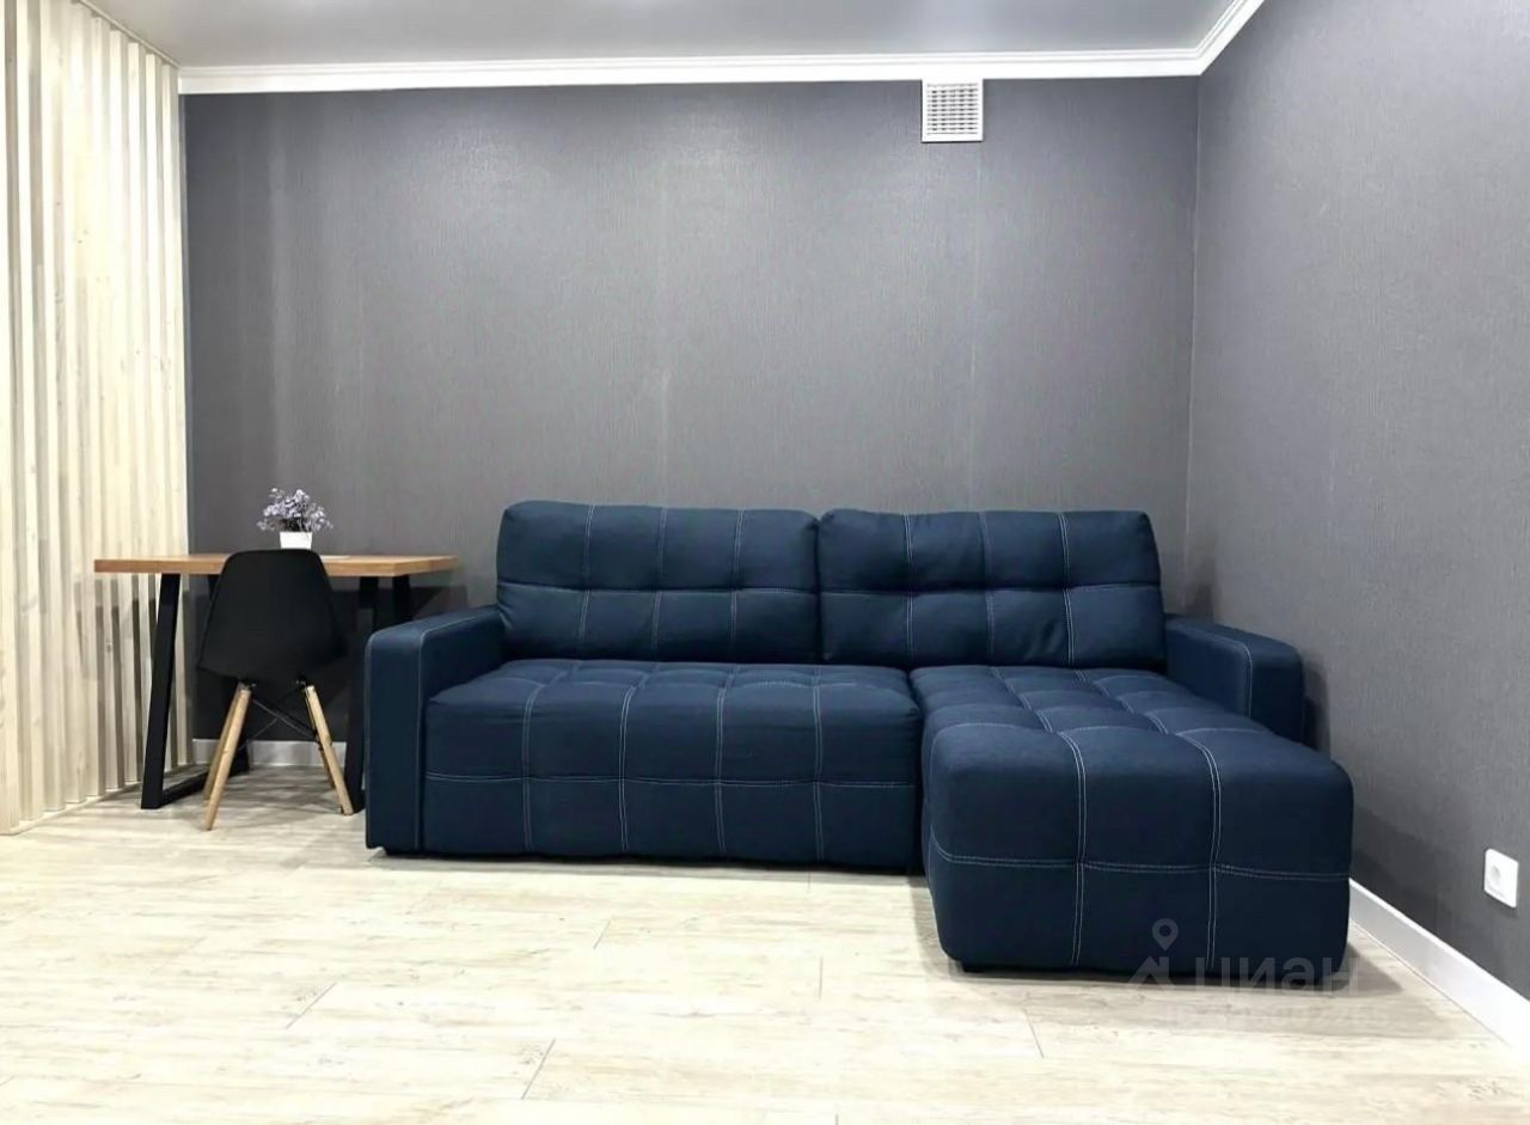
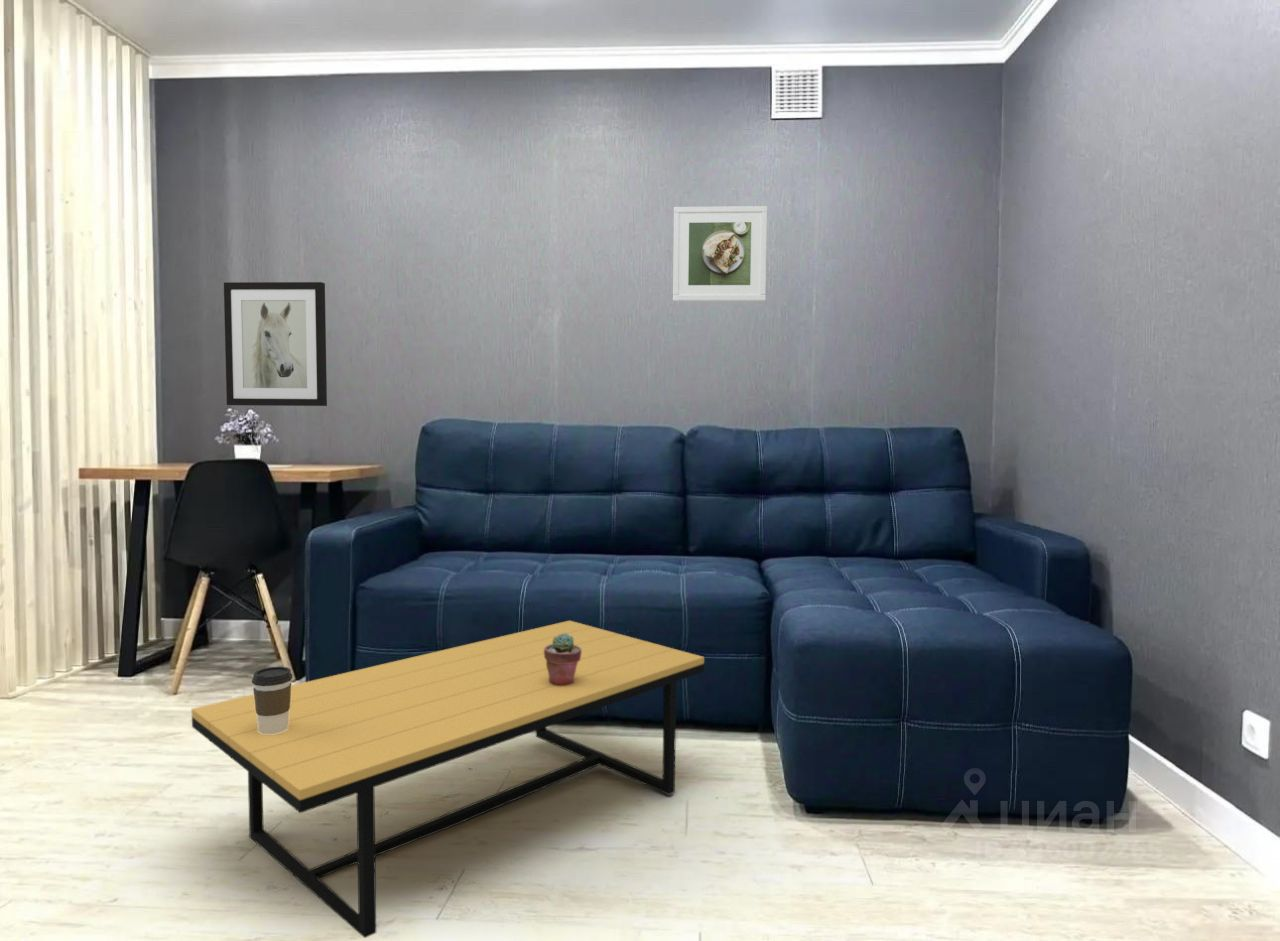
+ wall art (275, 344)
+ potted succulent (562, 657)
+ coffee cup (272, 699)
+ coffee table (475, 747)
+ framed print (719, 254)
